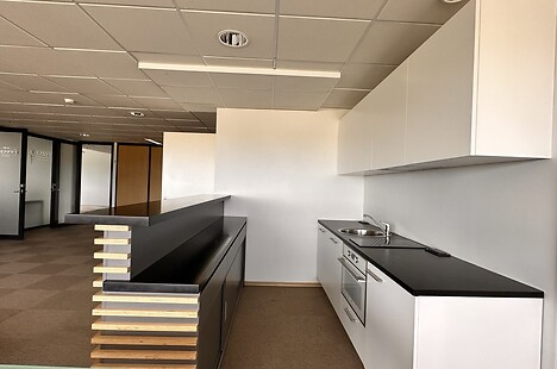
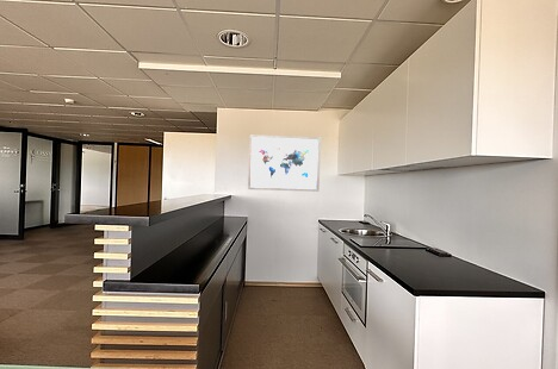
+ wall art (284, 163)
